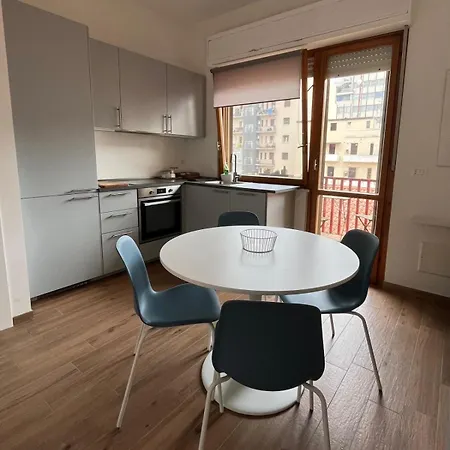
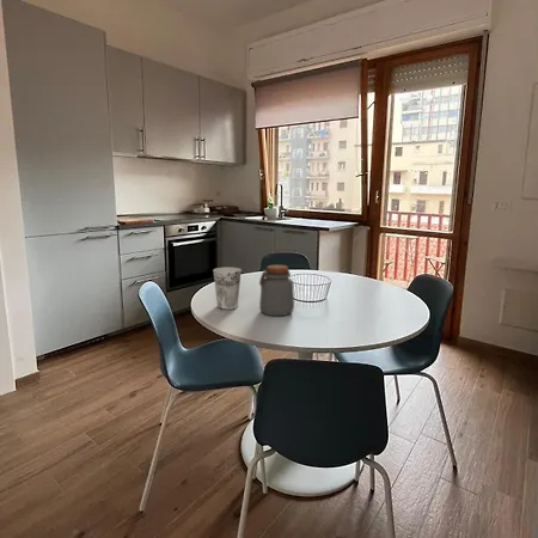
+ cup (227, 288)
+ jar (276, 288)
